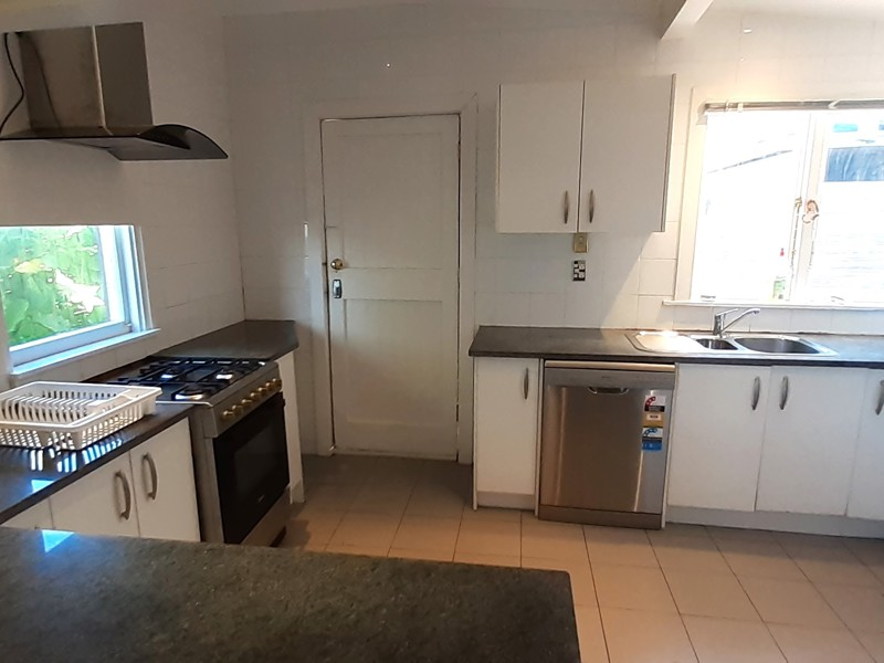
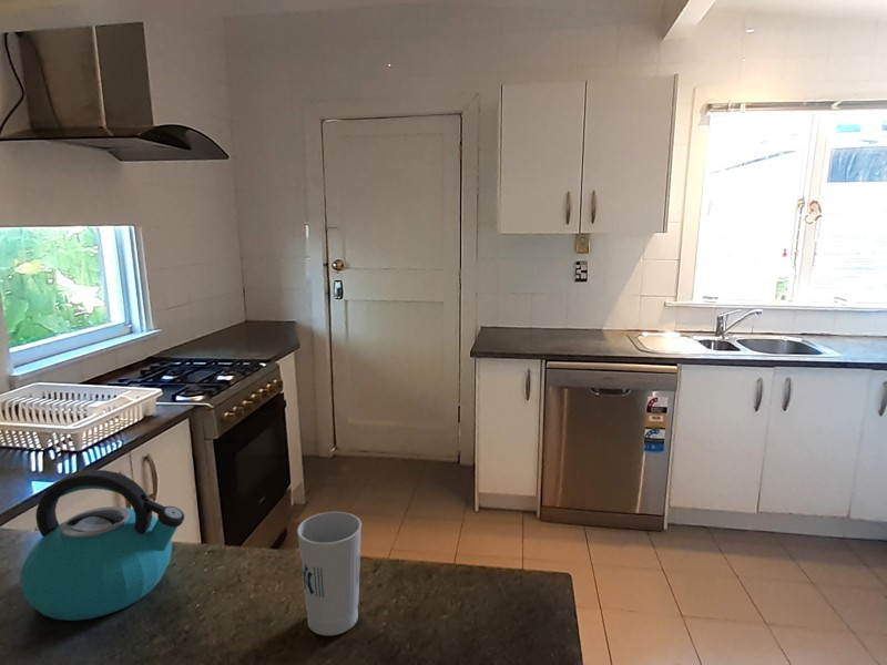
+ kettle (106, 531)
+ cup (330, 573)
